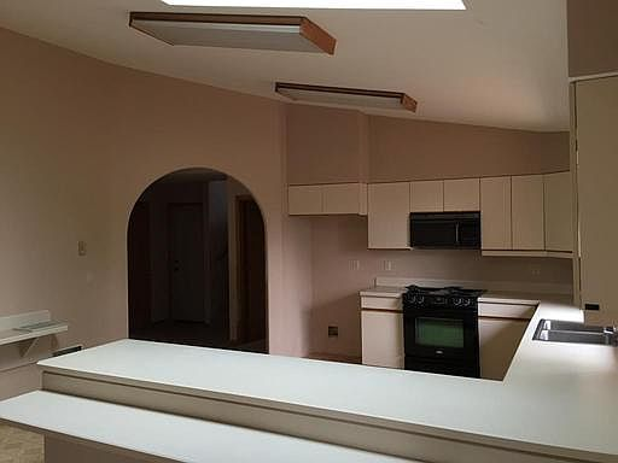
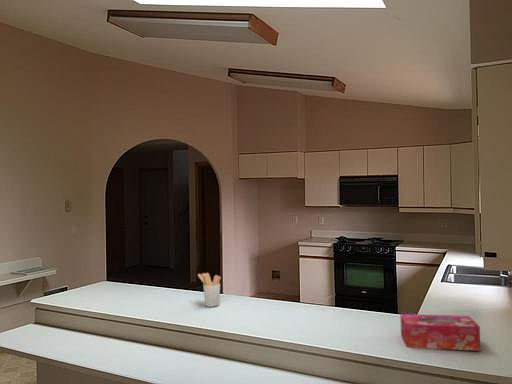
+ utensil holder (209, 288)
+ tissue box (438, 331)
